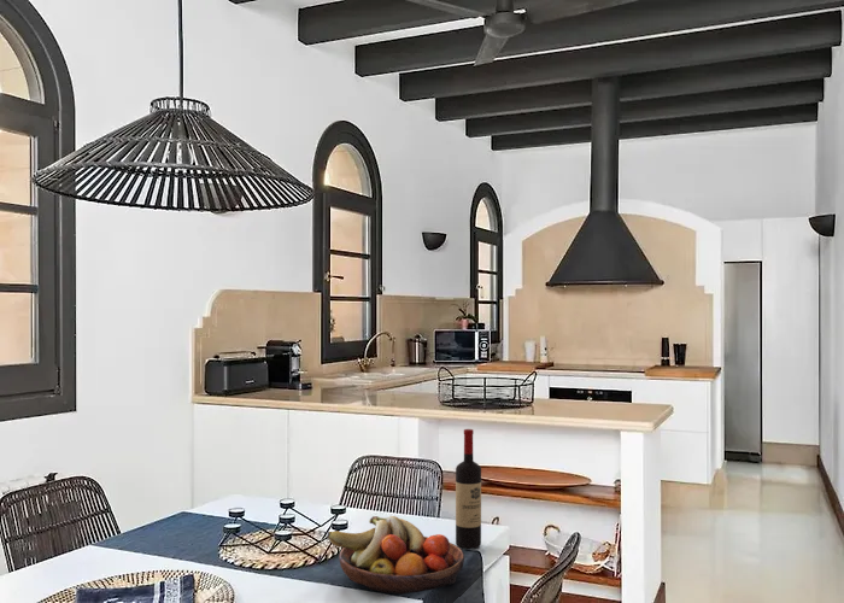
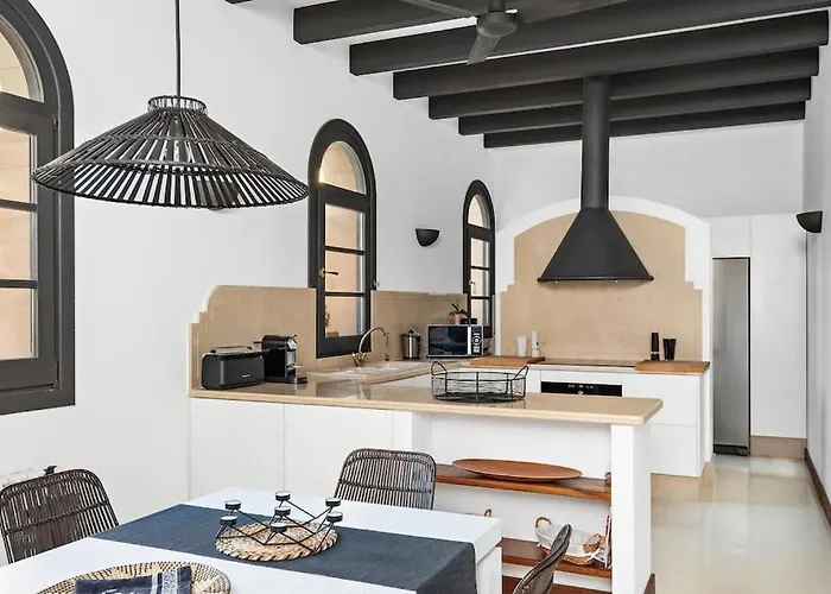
- wine bottle (468, 487)
- fruit bowl (400, 549)
